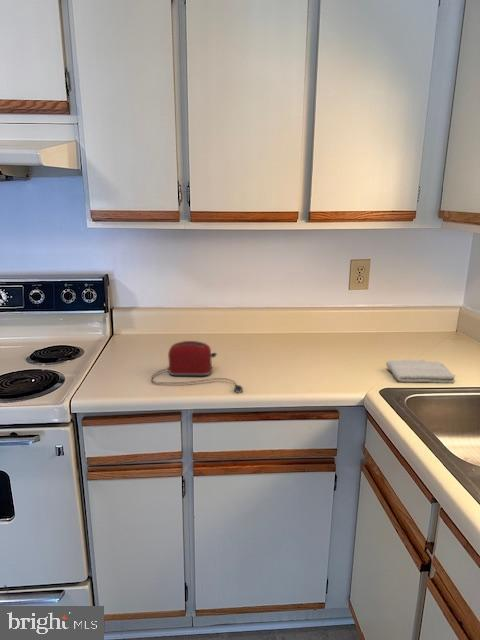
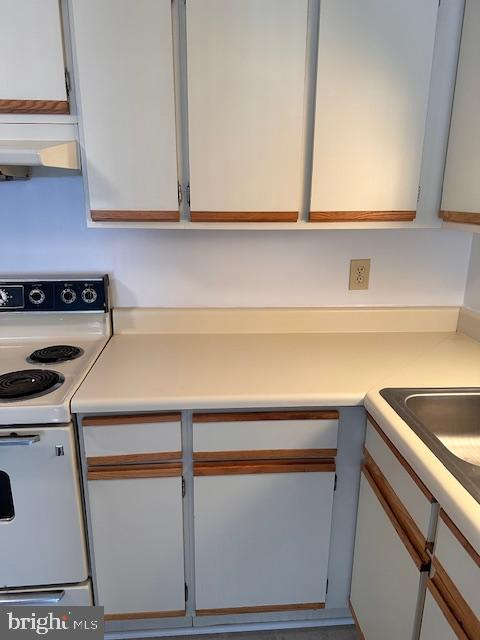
- washcloth (420, 370)
- toaster (197, 365)
